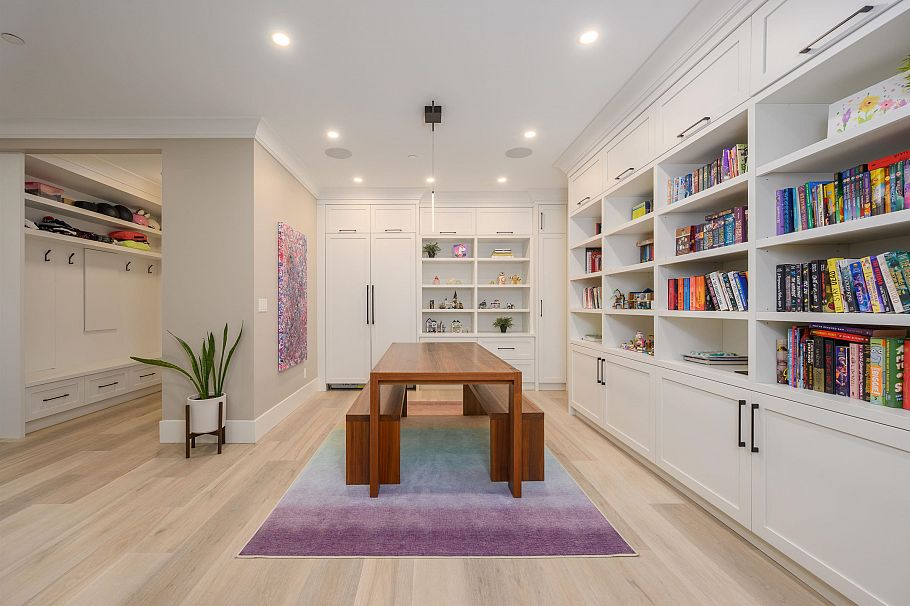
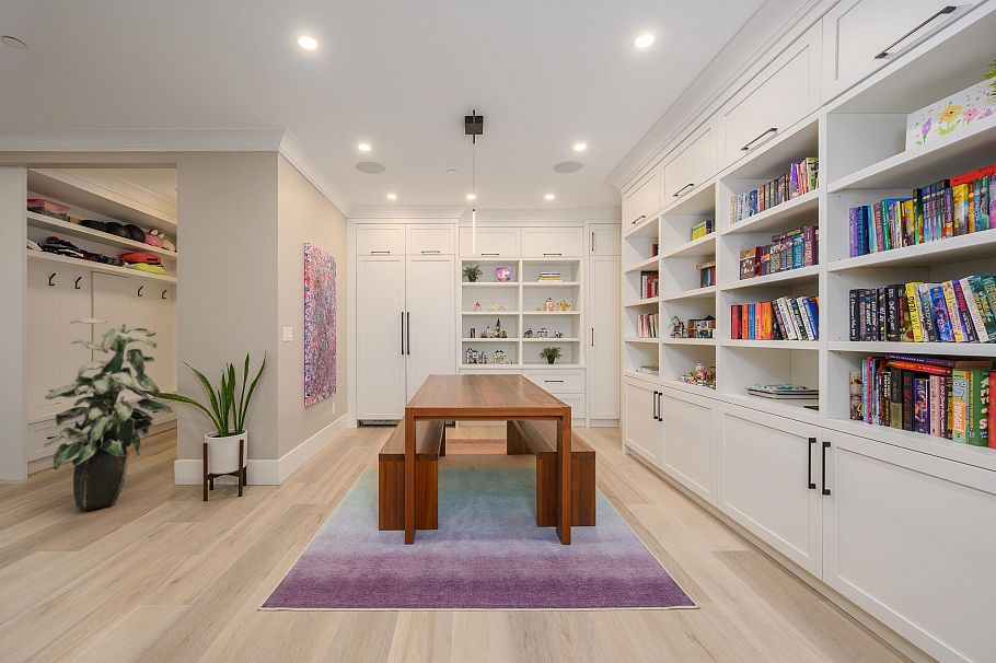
+ indoor plant (104, 410)
